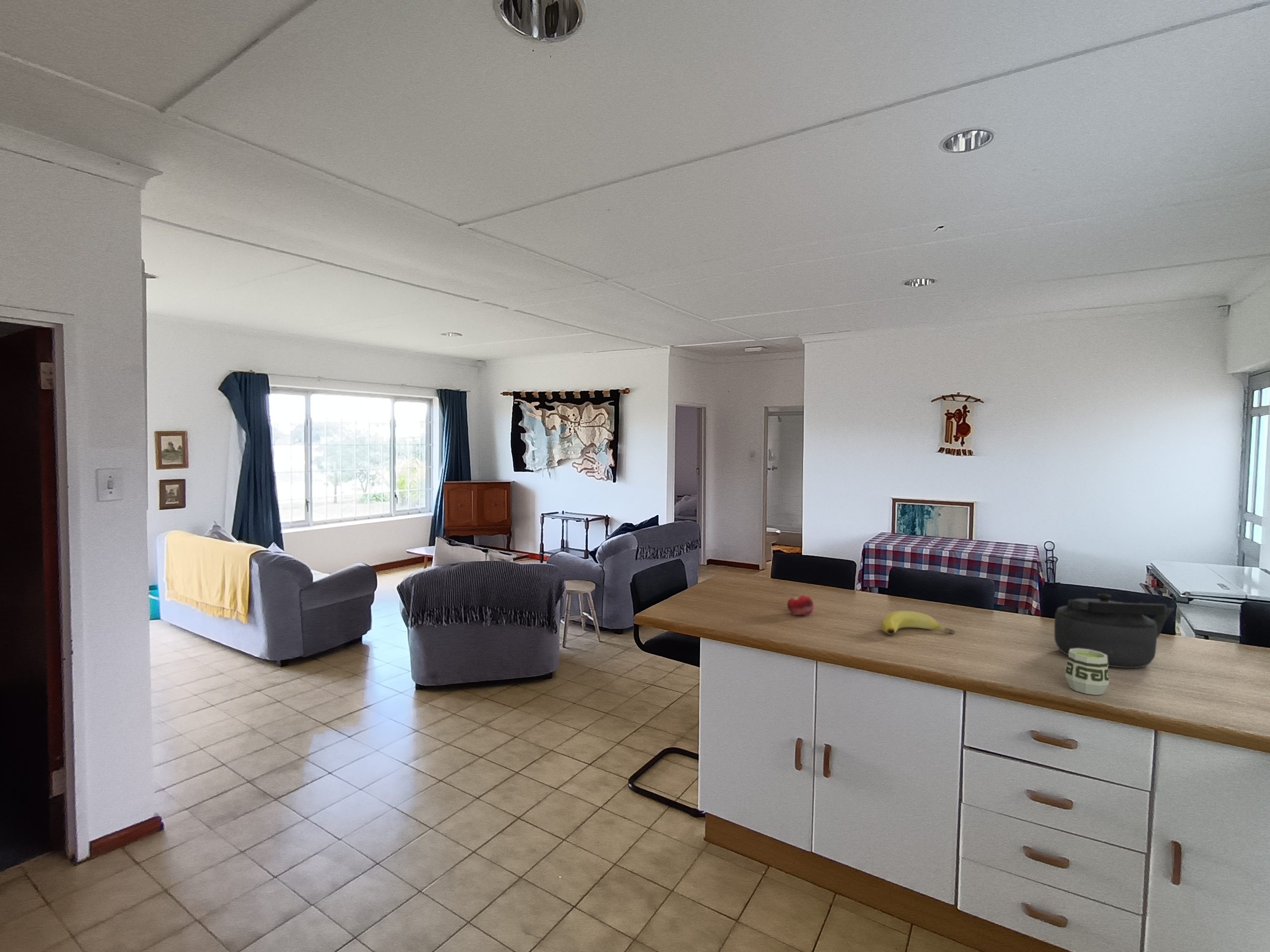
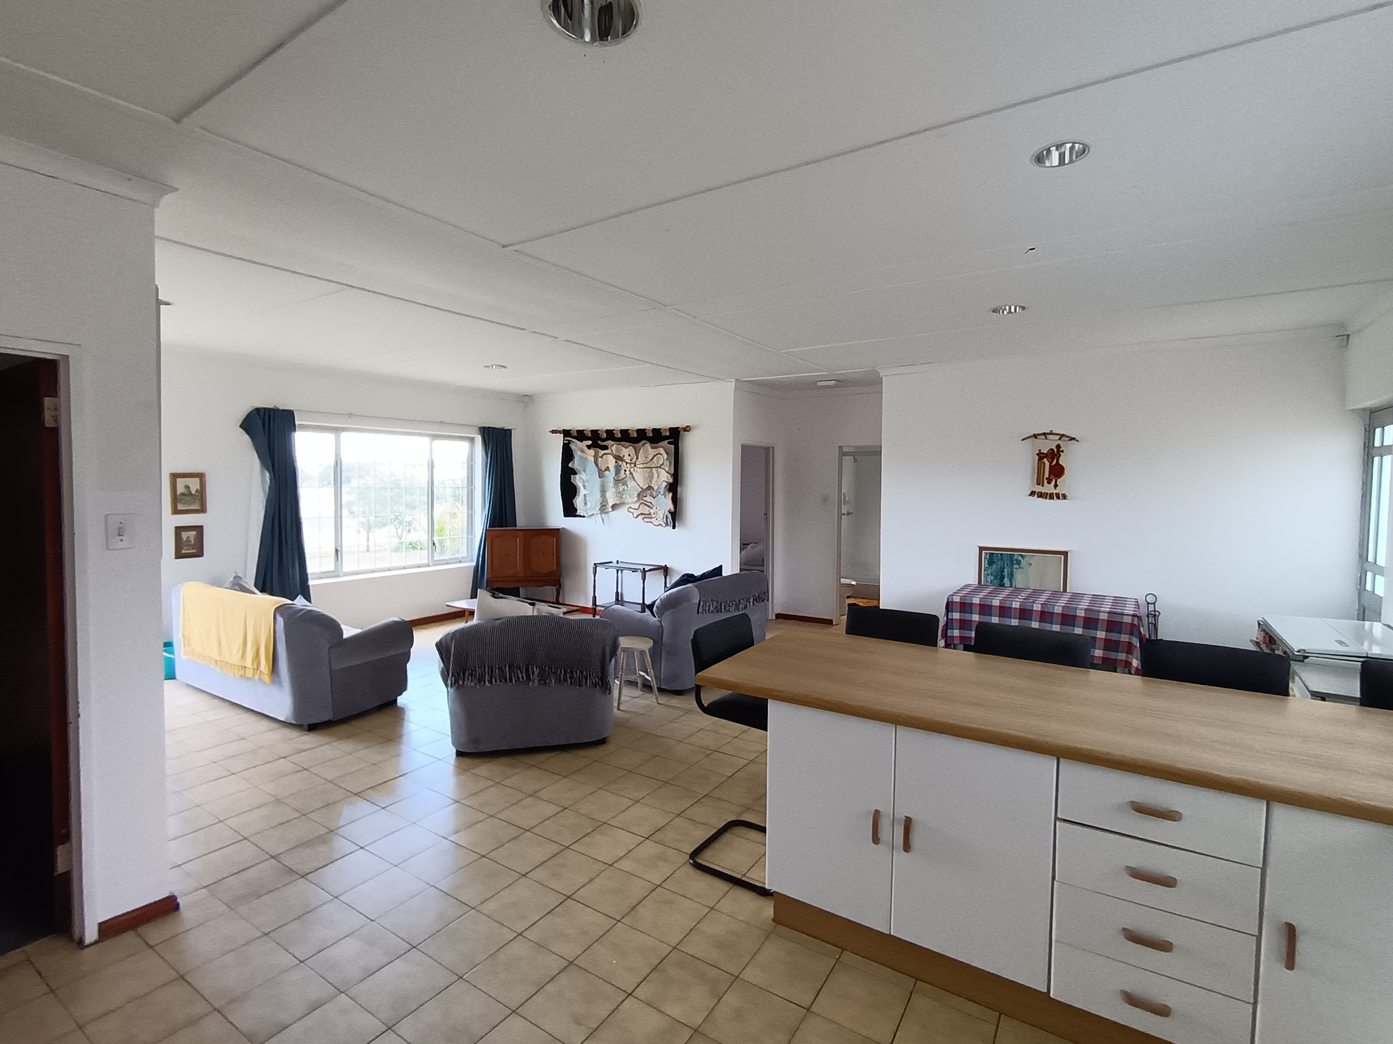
- banana (915, 624)
- fruit (800, 604)
- cup (1087, 671)
- kettle (1107, 626)
